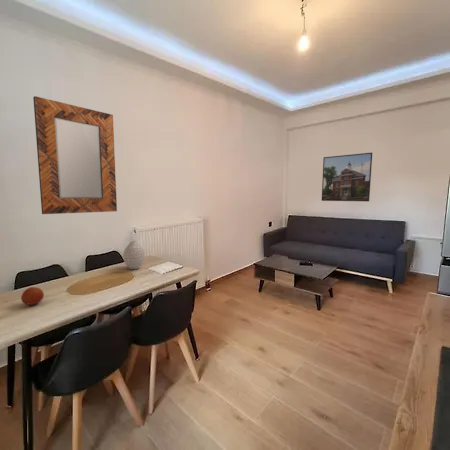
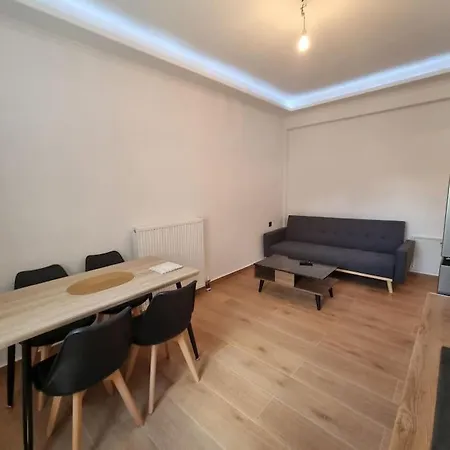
- vase (134, 254)
- home mirror (80, 160)
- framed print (345, 178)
- fruit (32, 295)
